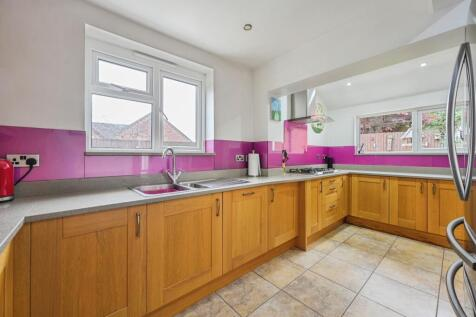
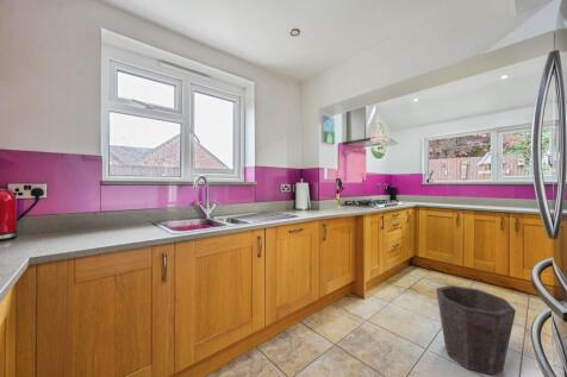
+ waste bin (472, 327)
